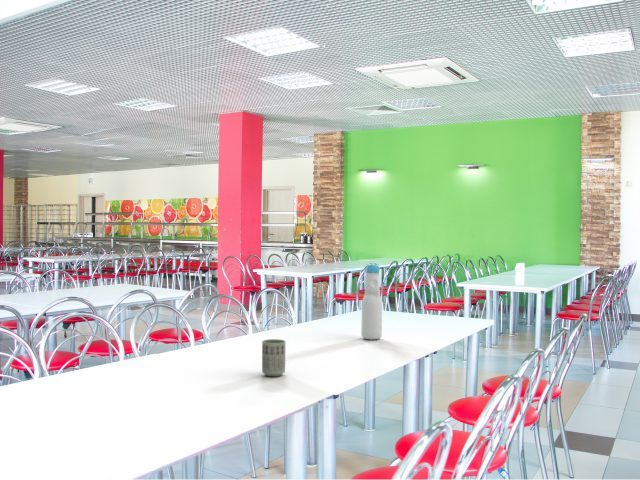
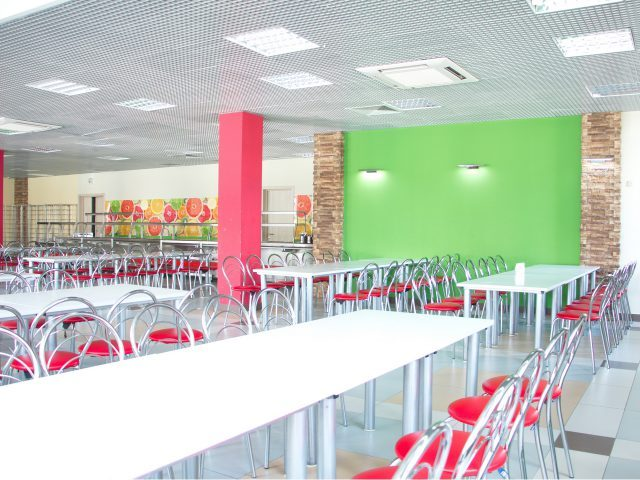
- bottle (372, 300)
- cup (273, 357)
